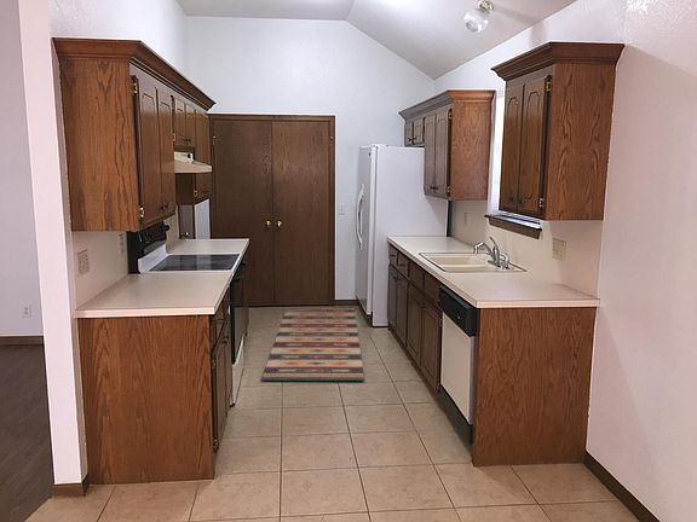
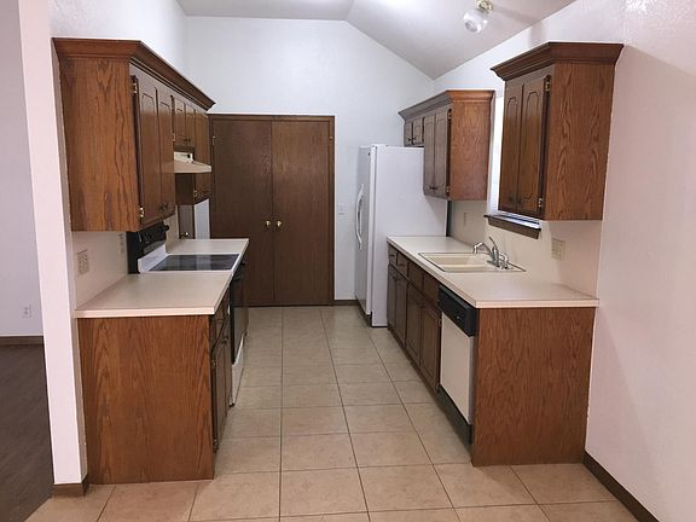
- rug (317, 335)
